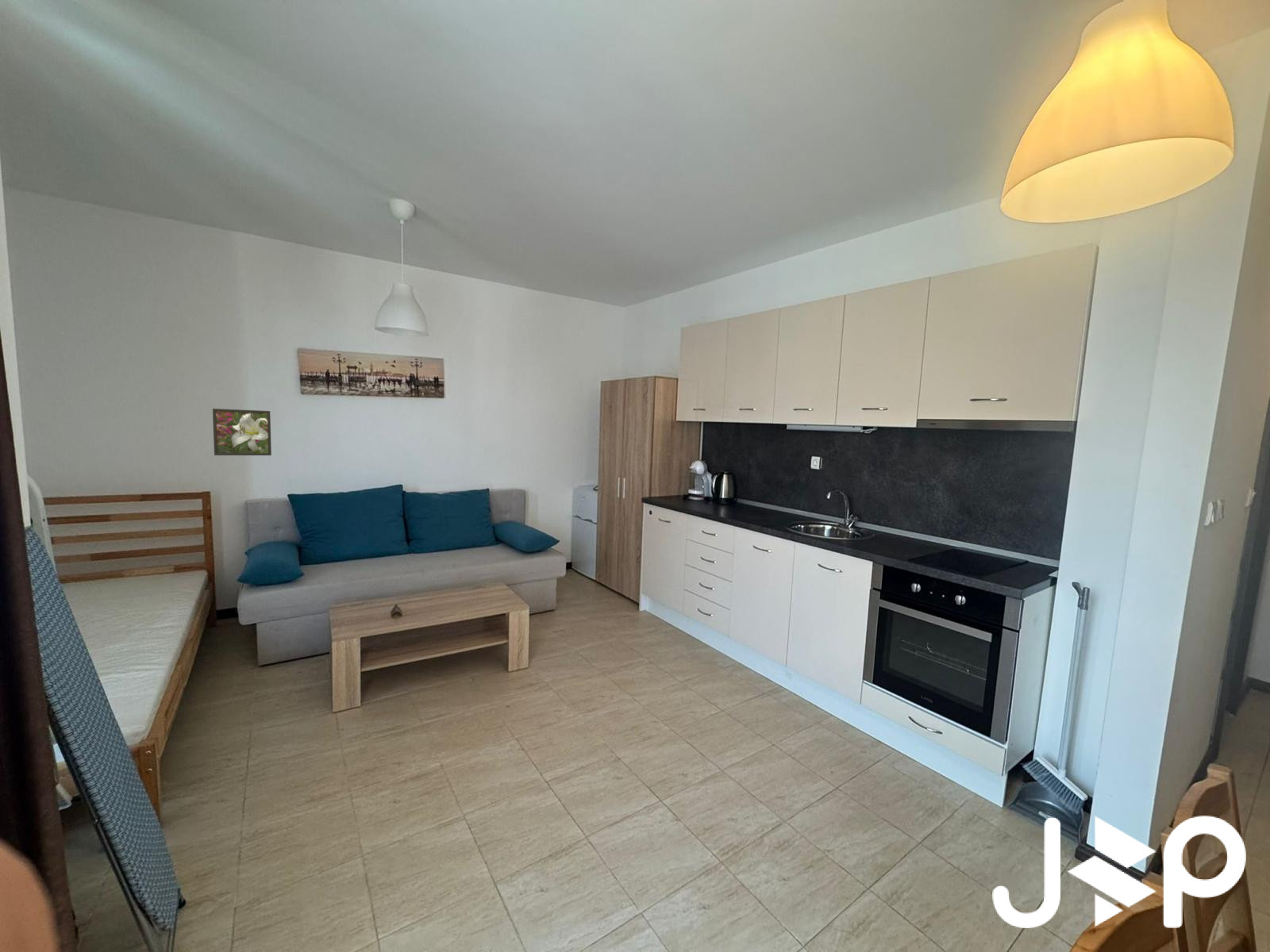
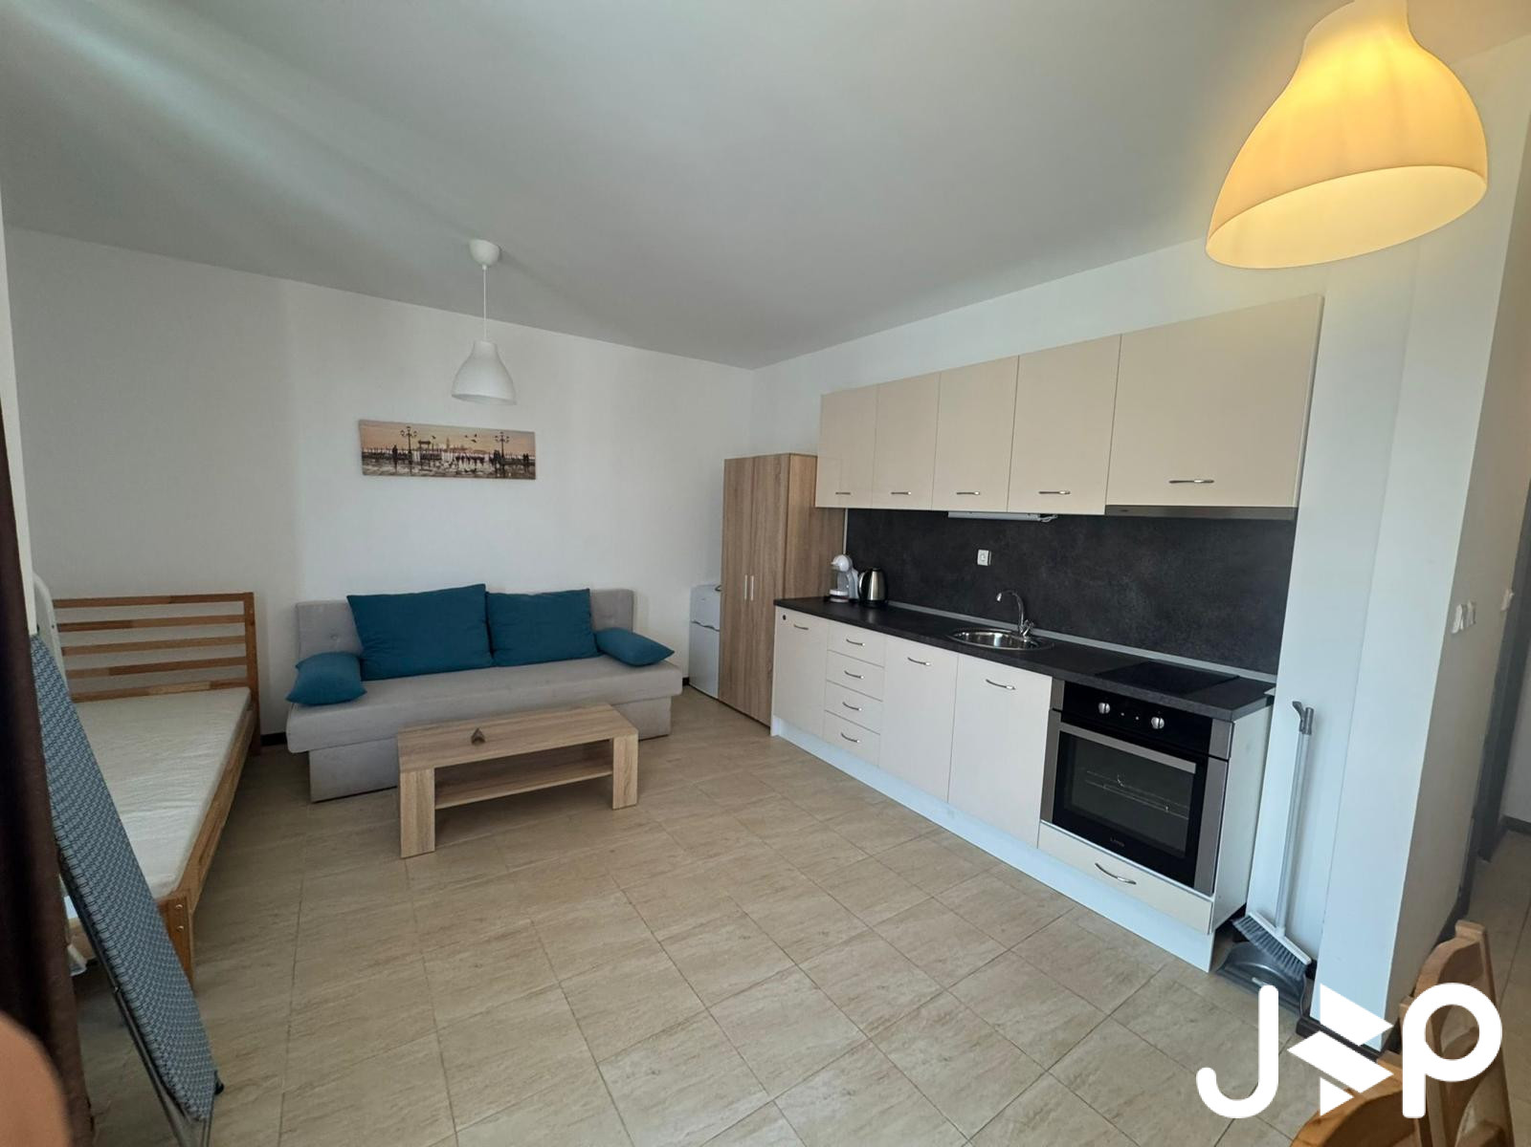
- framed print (242, 432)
